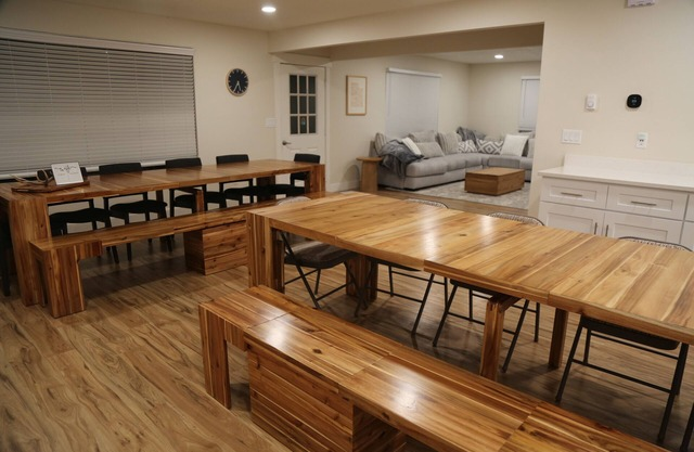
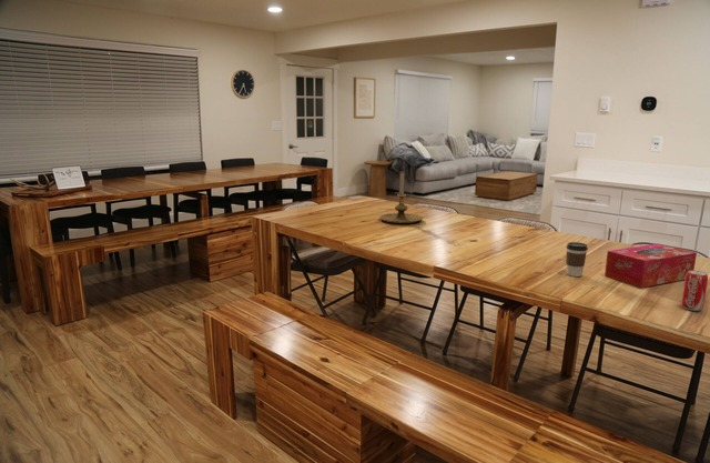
+ candle holder (402, 195)
+ beverage can (694, 290)
+ coffee cup (575, 259)
+ tissue box (650, 264)
